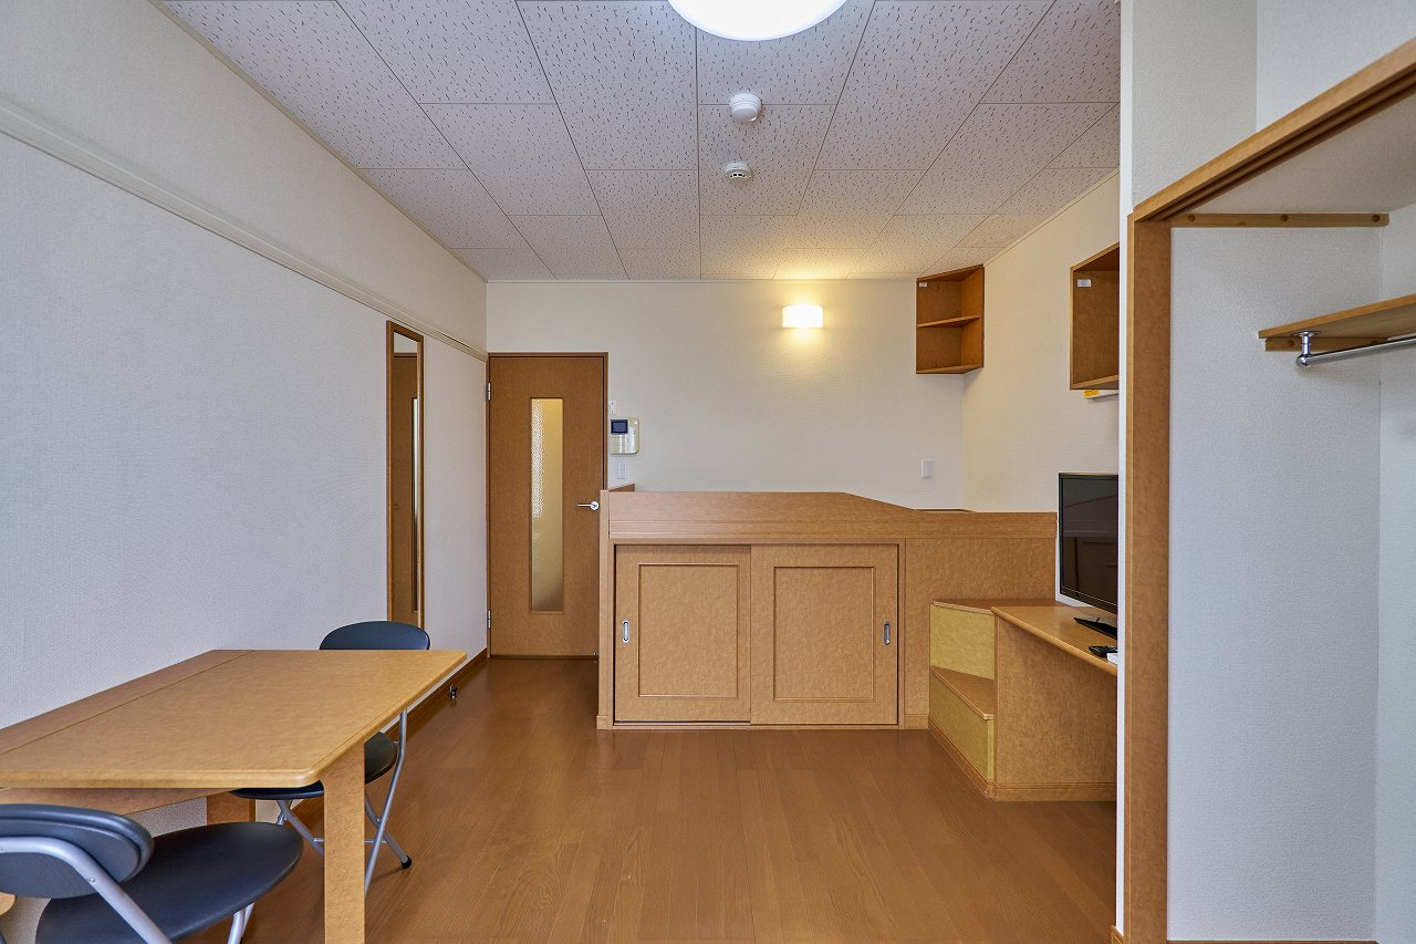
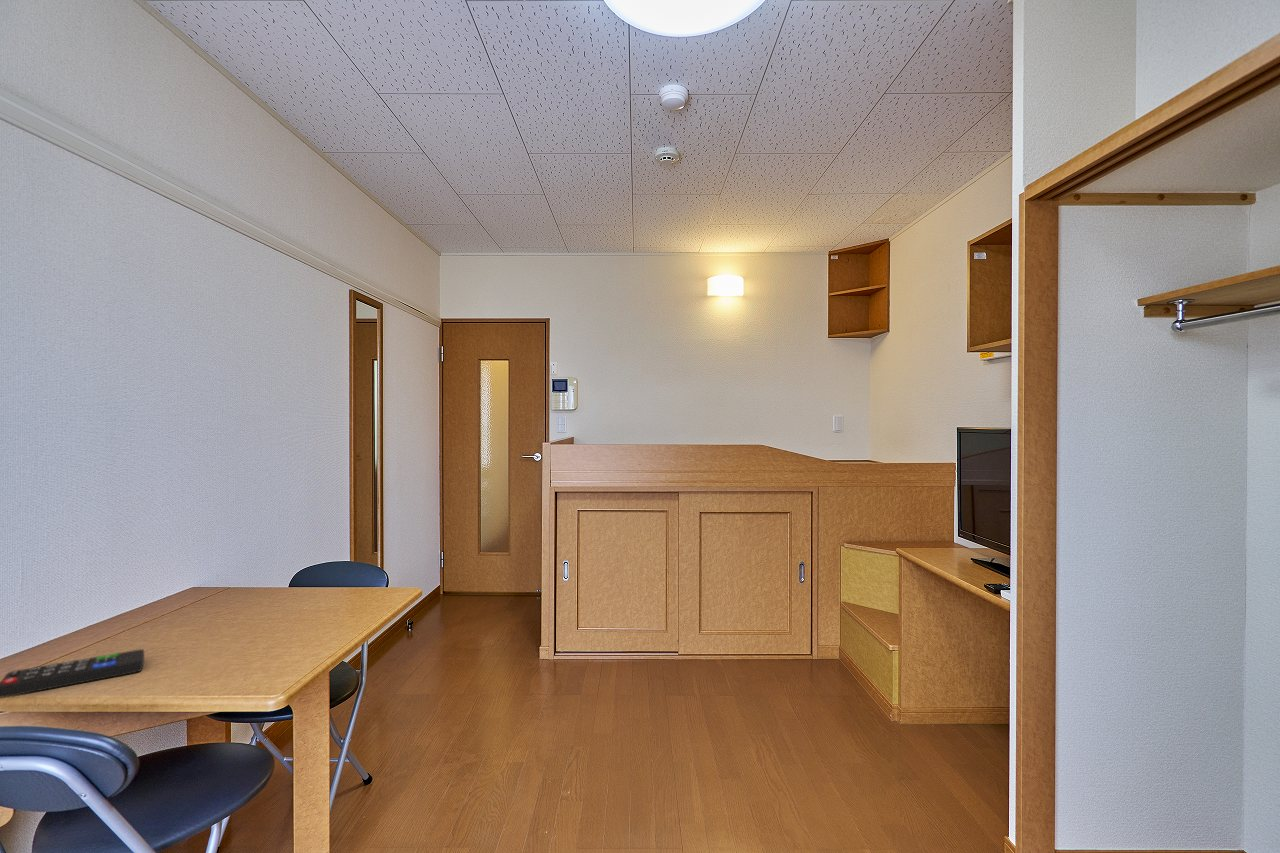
+ remote control (76, 670)
